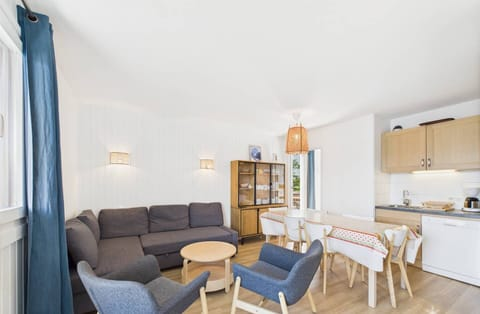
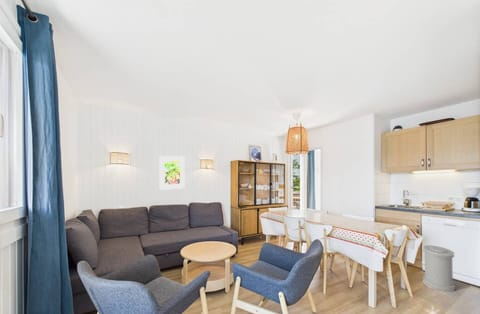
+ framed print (172, 172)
+ trash can (438, 267)
